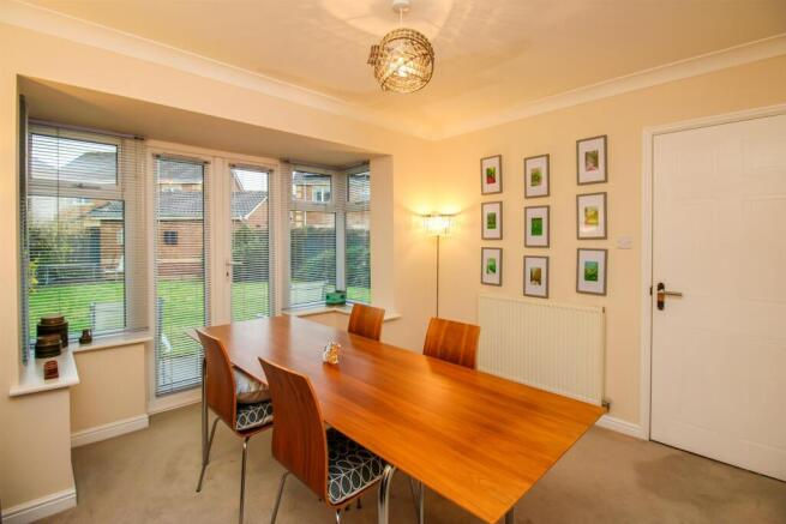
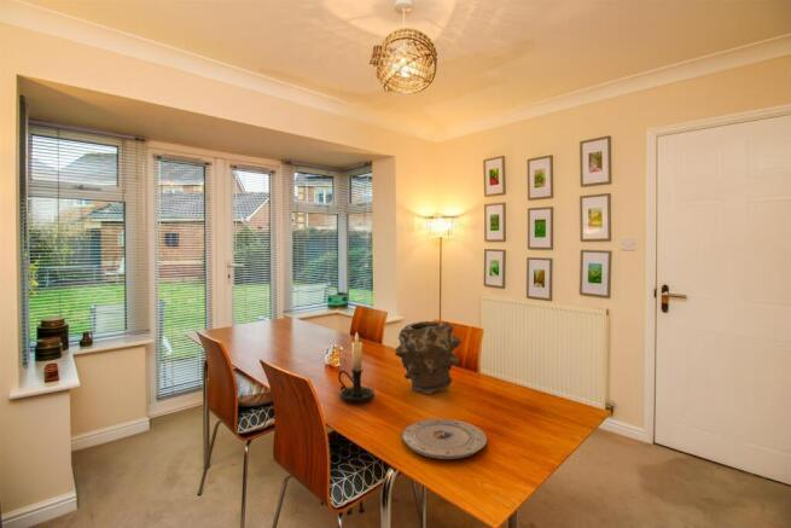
+ plate (443, 437)
+ vase (429, 355)
+ candle holder (353, 364)
